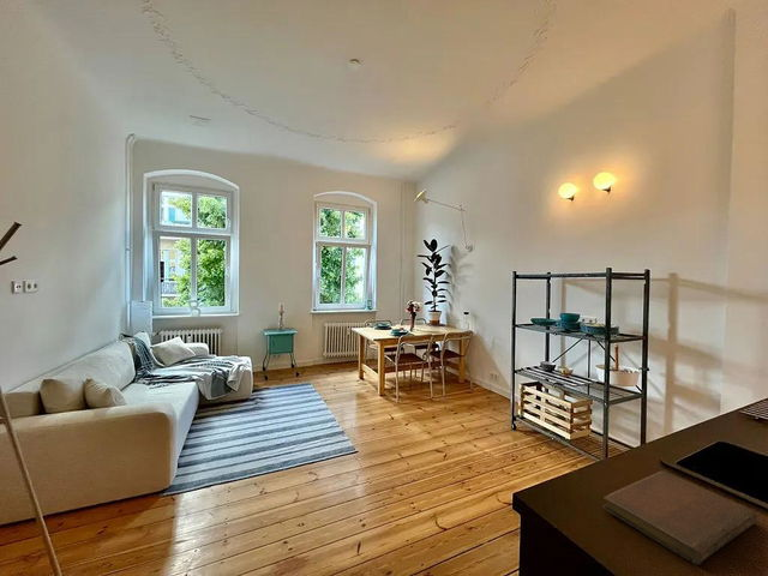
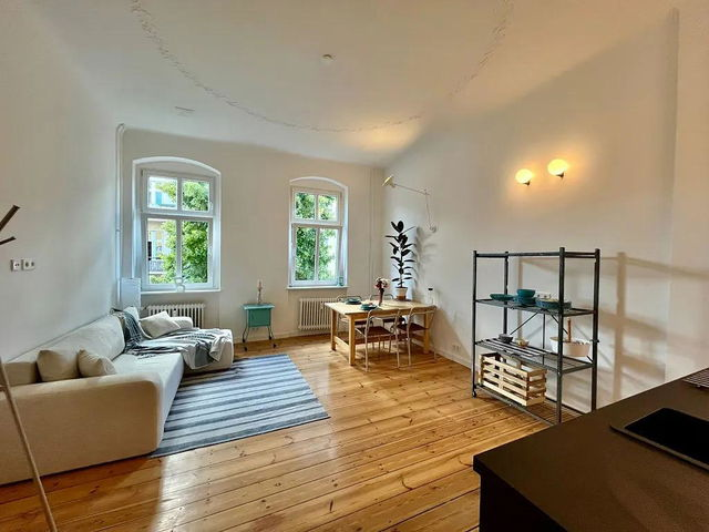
- notebook (677, 510)
